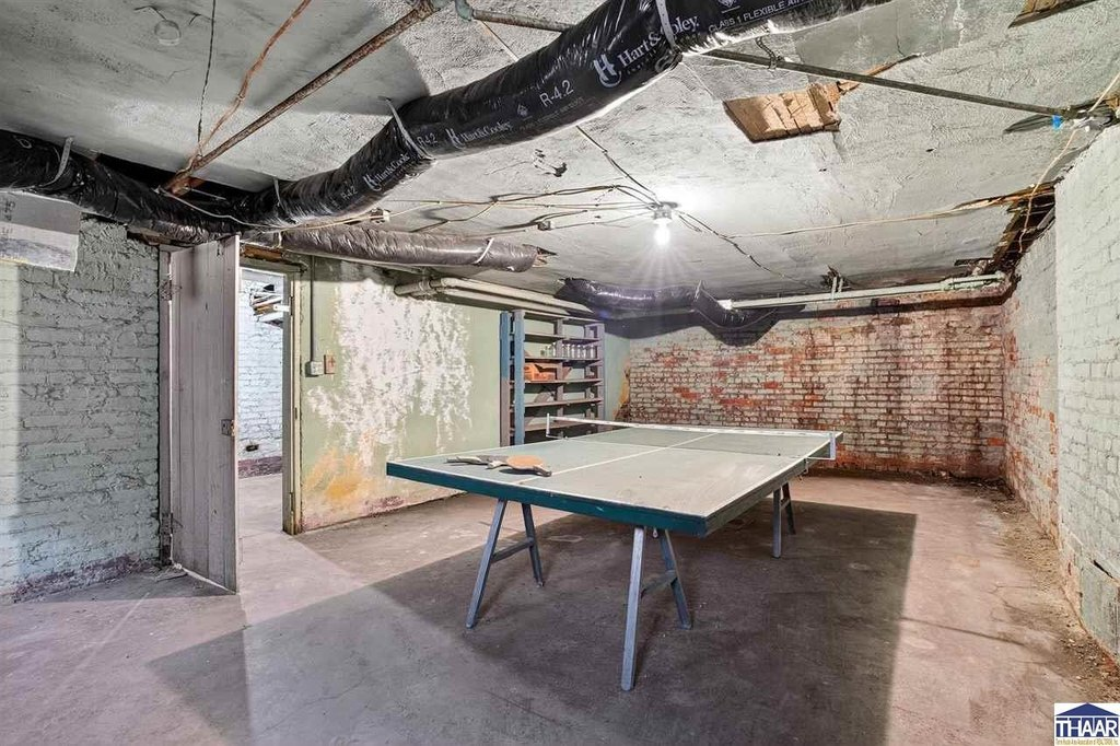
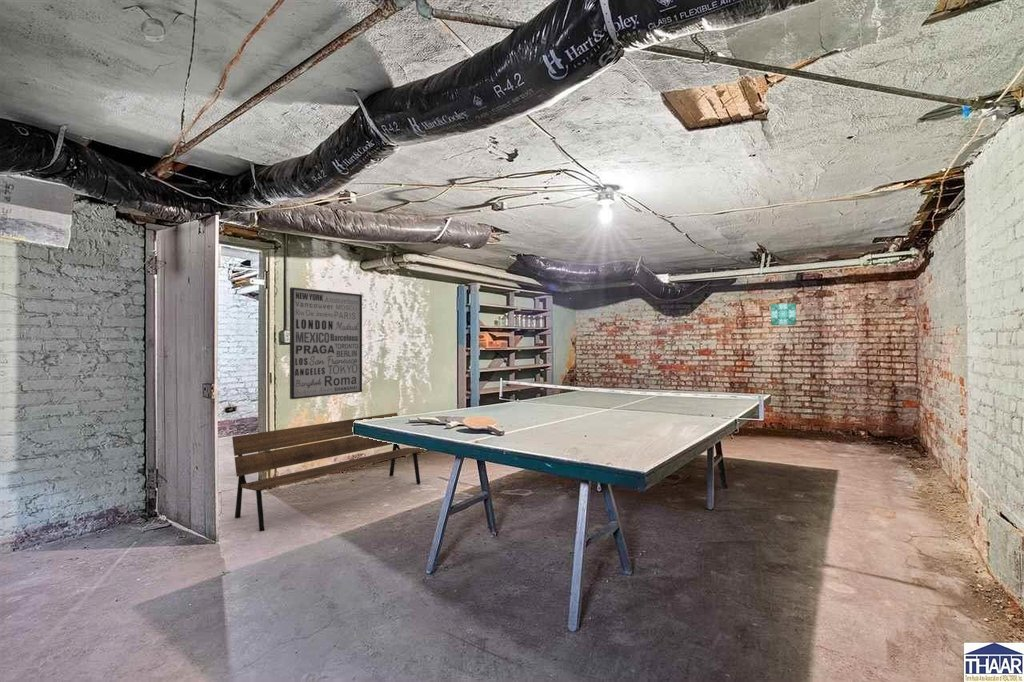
+ wall art (783, 314)
+ wall art (328, 343)
+ bench (339, 462)
